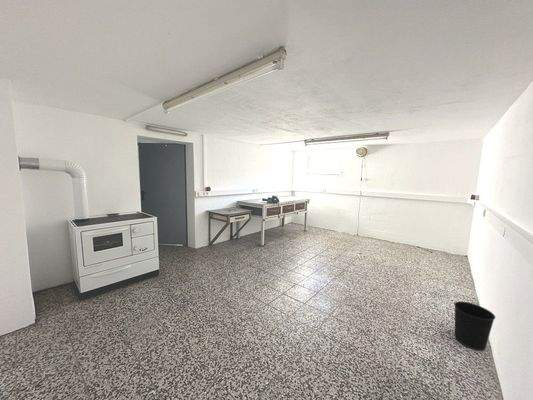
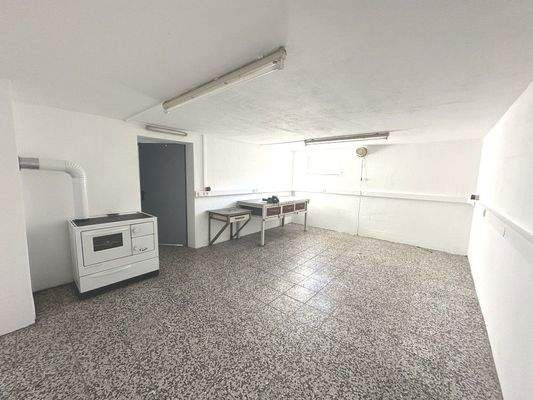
- wastebasket (471, 326)
